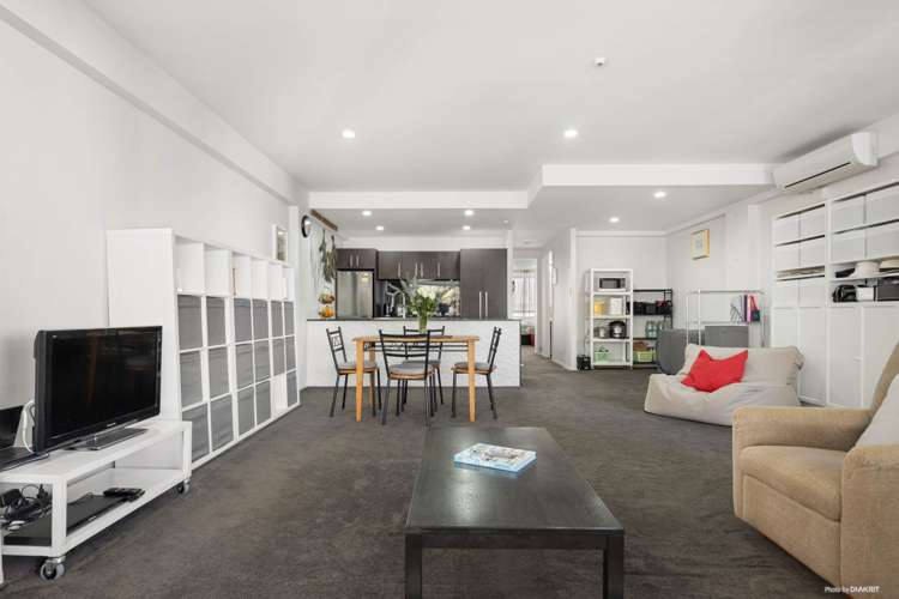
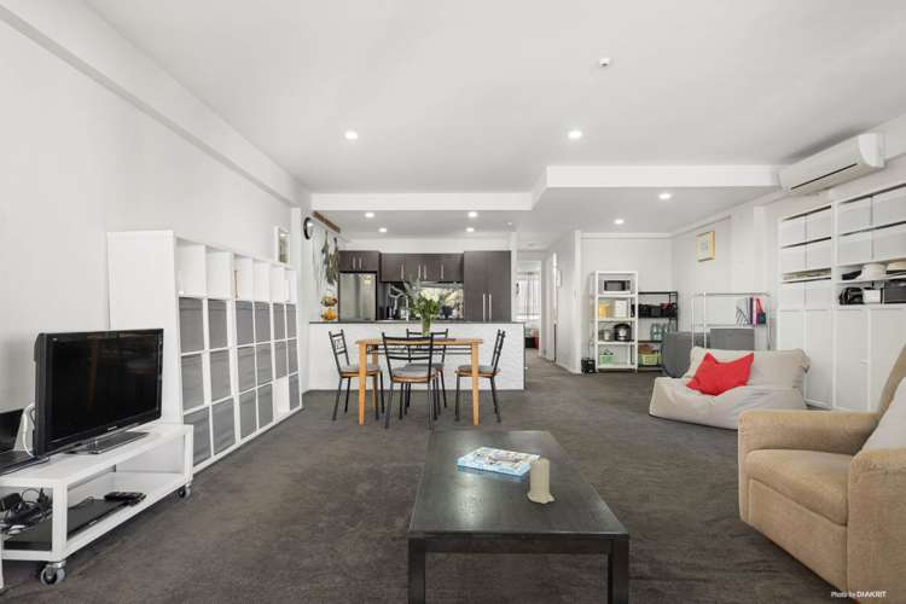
+ candle (540, 477)
